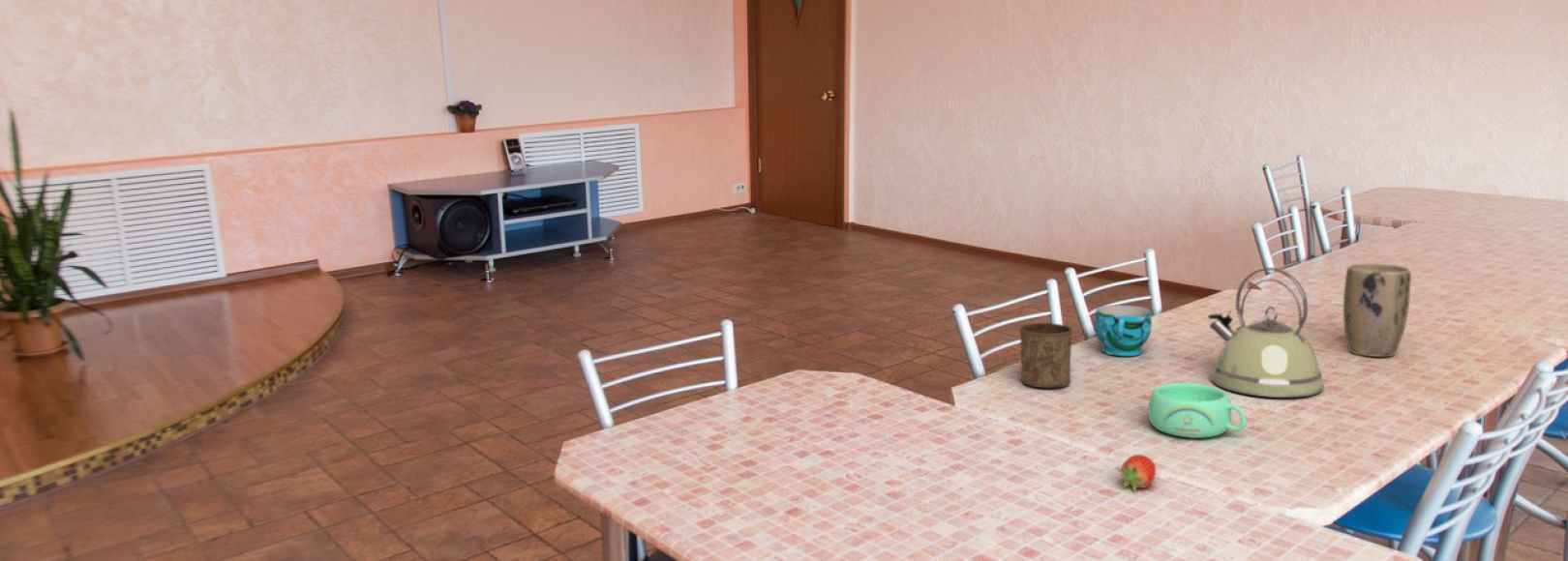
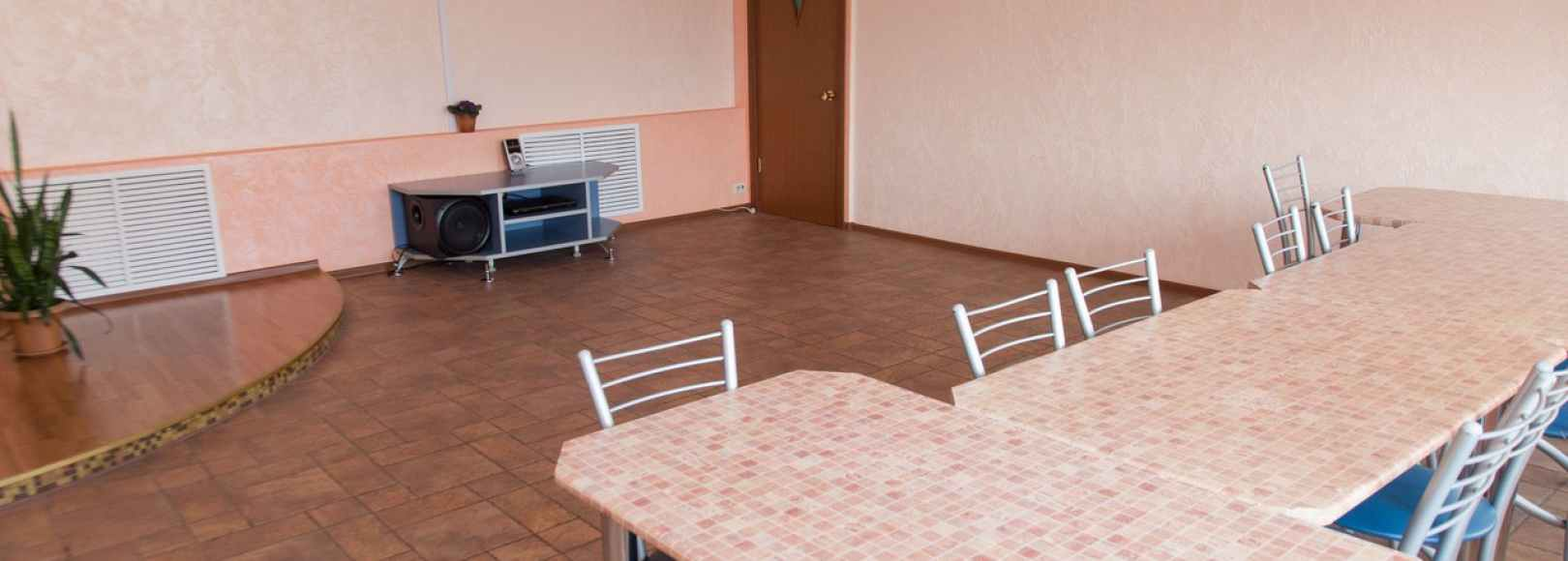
- plant pot (1374, 310)
- fruit (1139, 470)
- cup (1045, 355)
- cup (1124, 332)
- mug (1197, 411)
- kettle (1263, 324)
